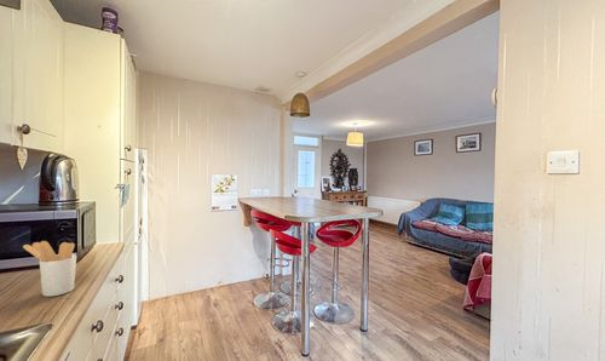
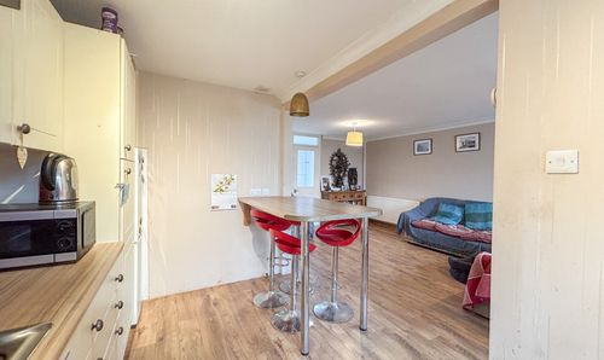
- utensil holder (51, 265)
